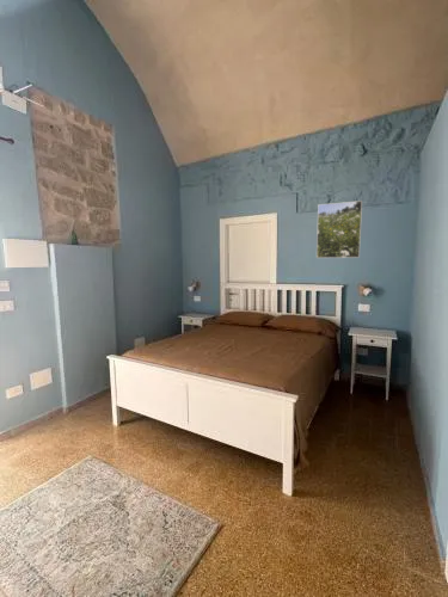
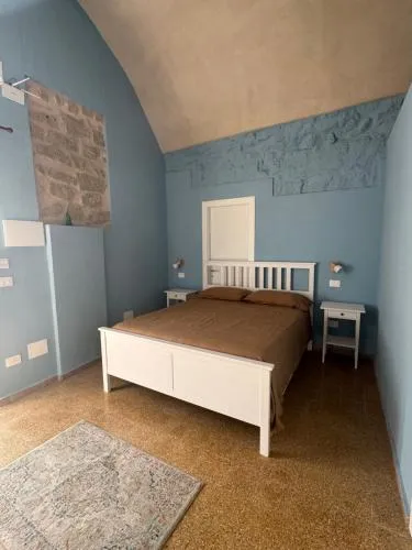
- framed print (338, 230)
